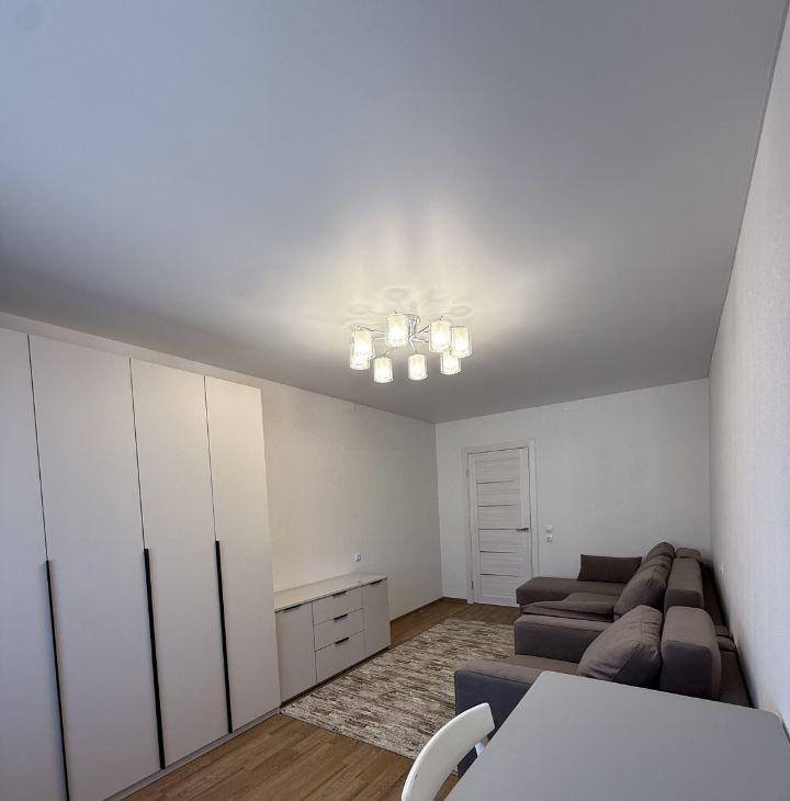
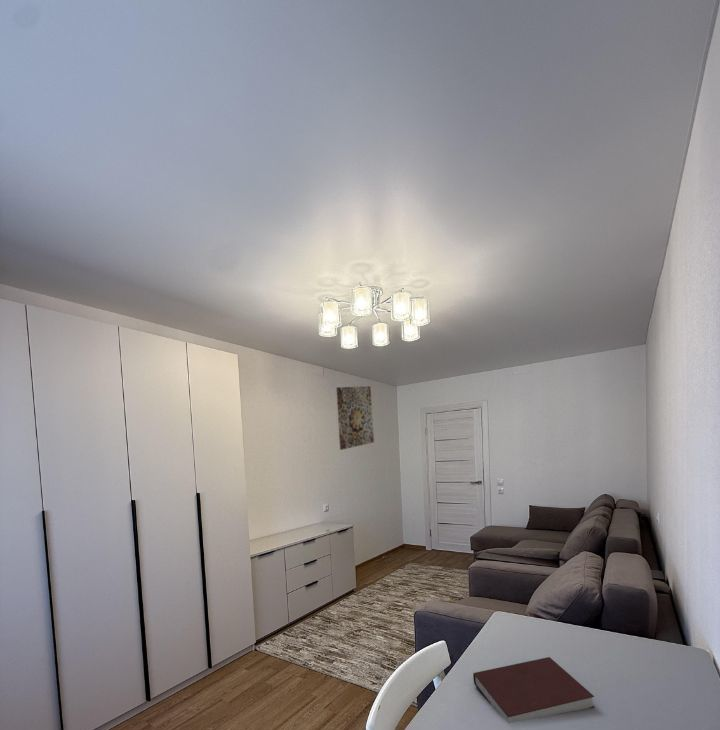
+ wall art (355, 416)
+ notebook (531, 689)
